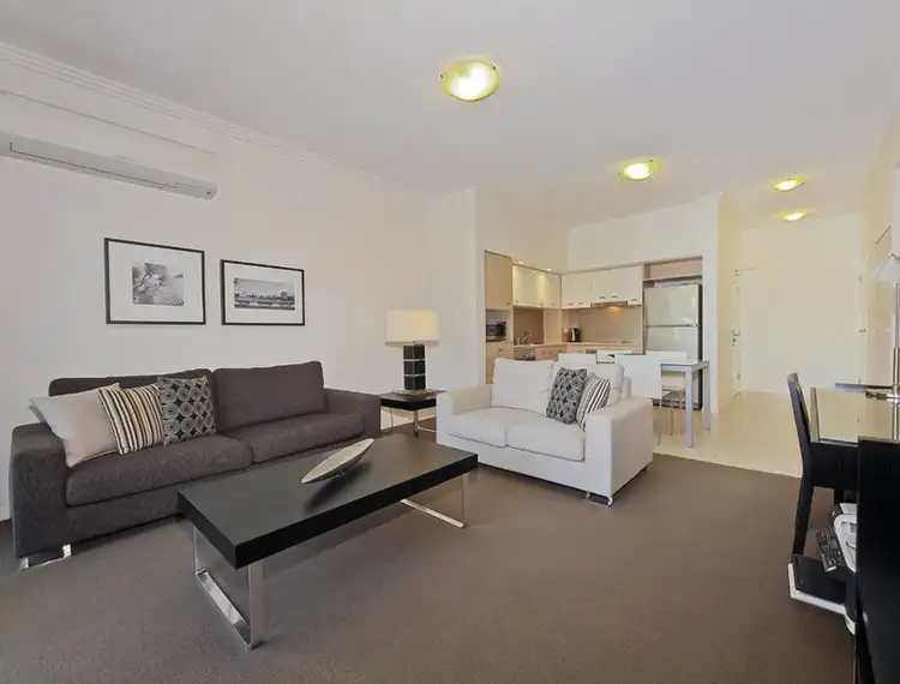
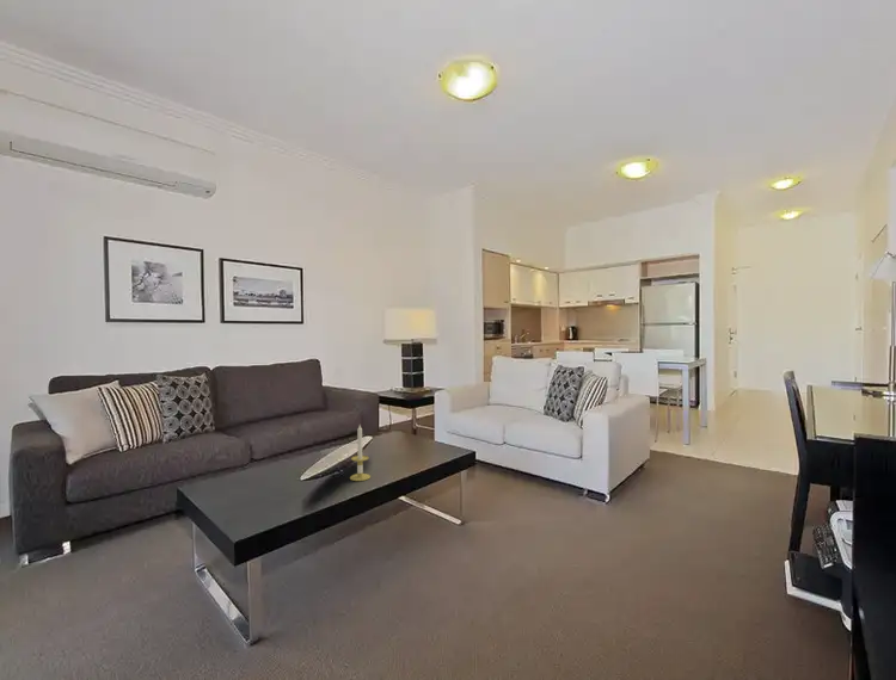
+ candle (360, 450)
